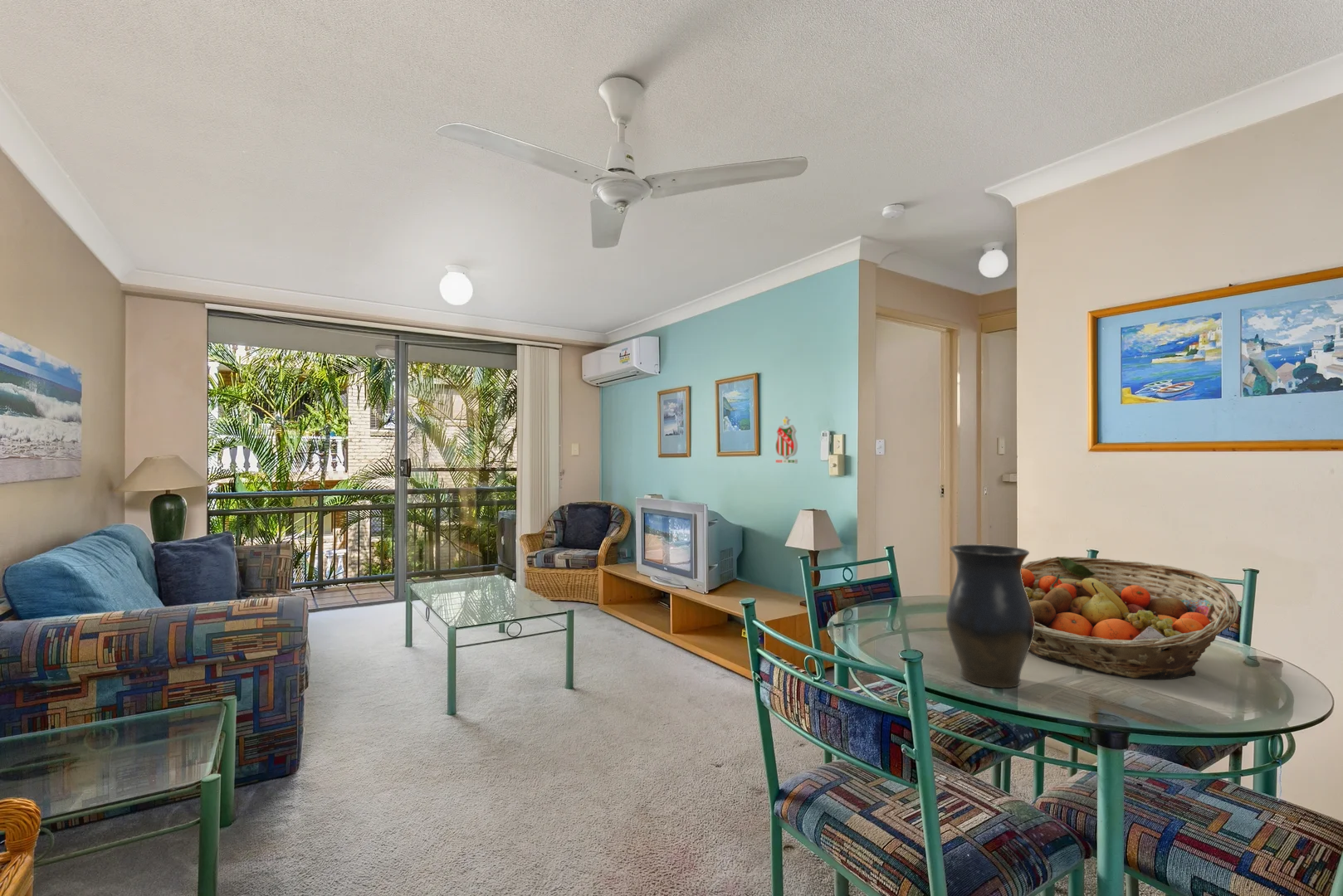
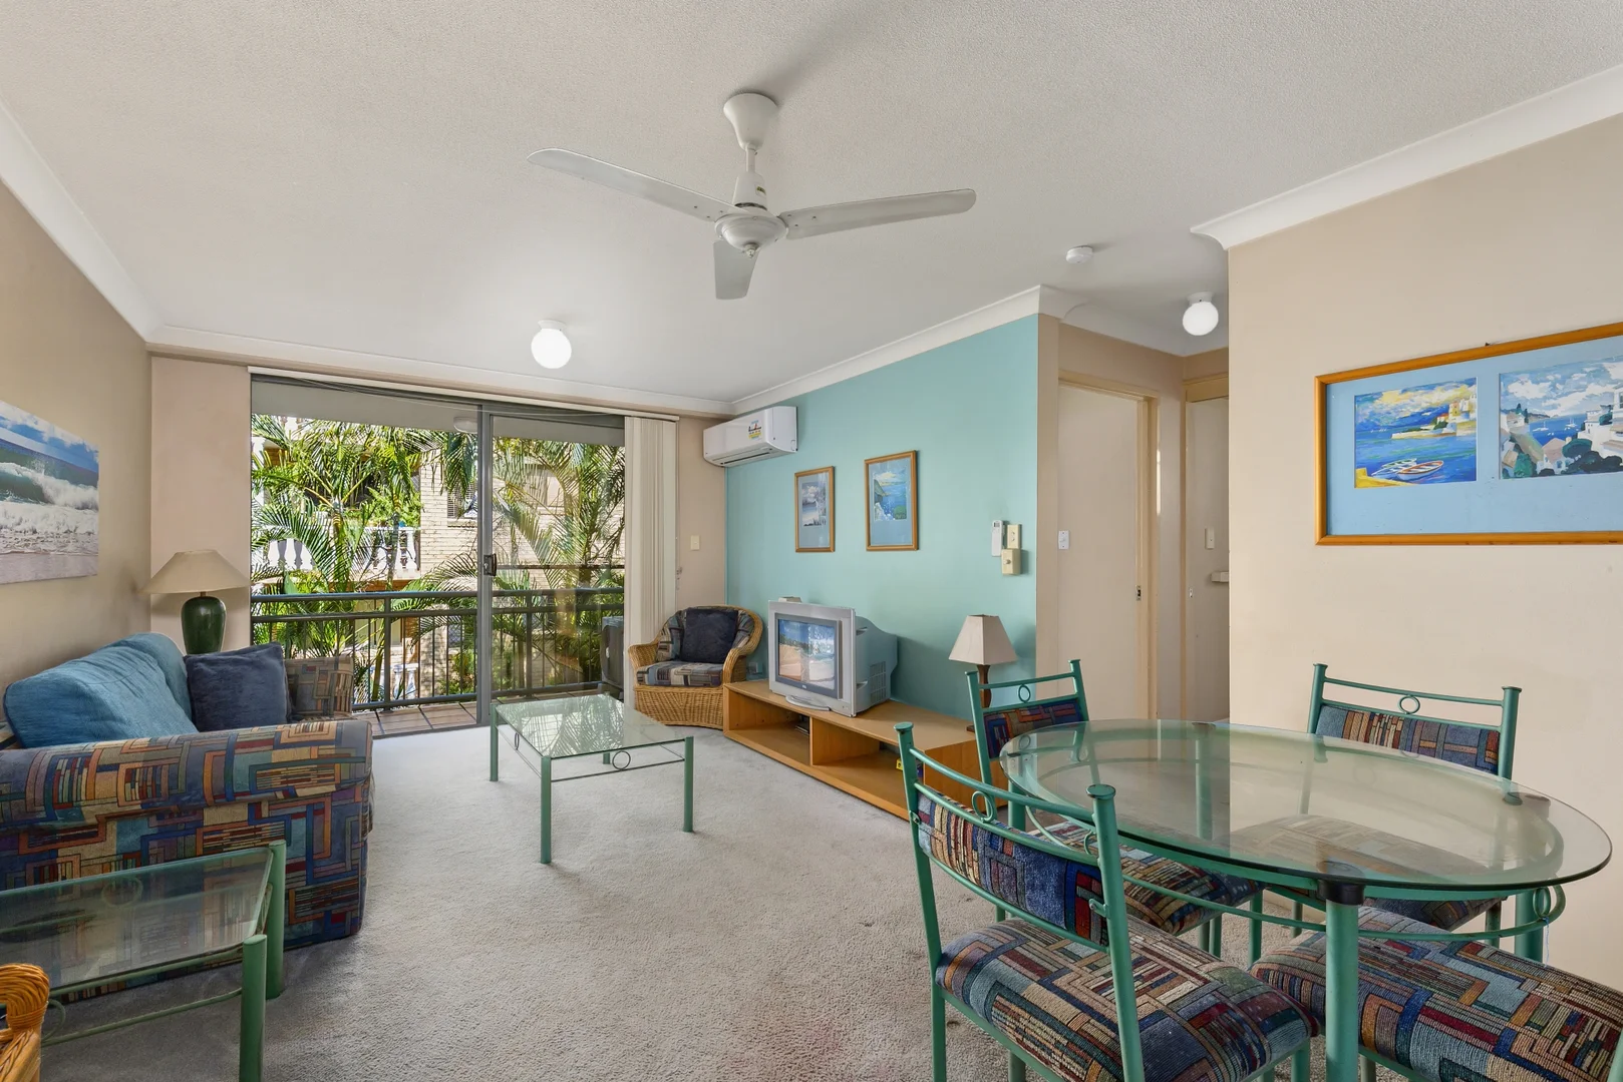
- fruit basket (1101, 611)
- vase (989, 614)
- decorative emblem (786, 440)
